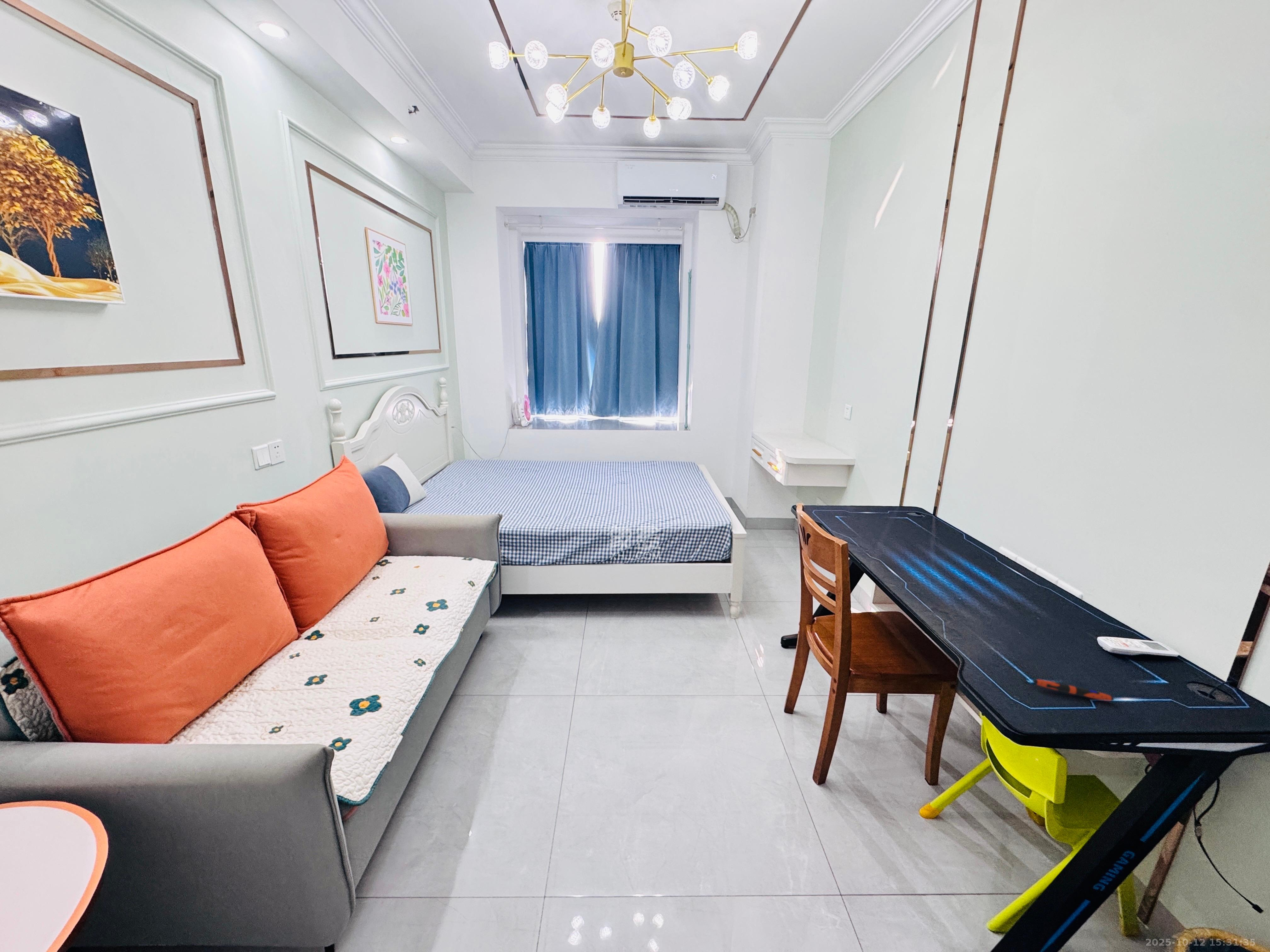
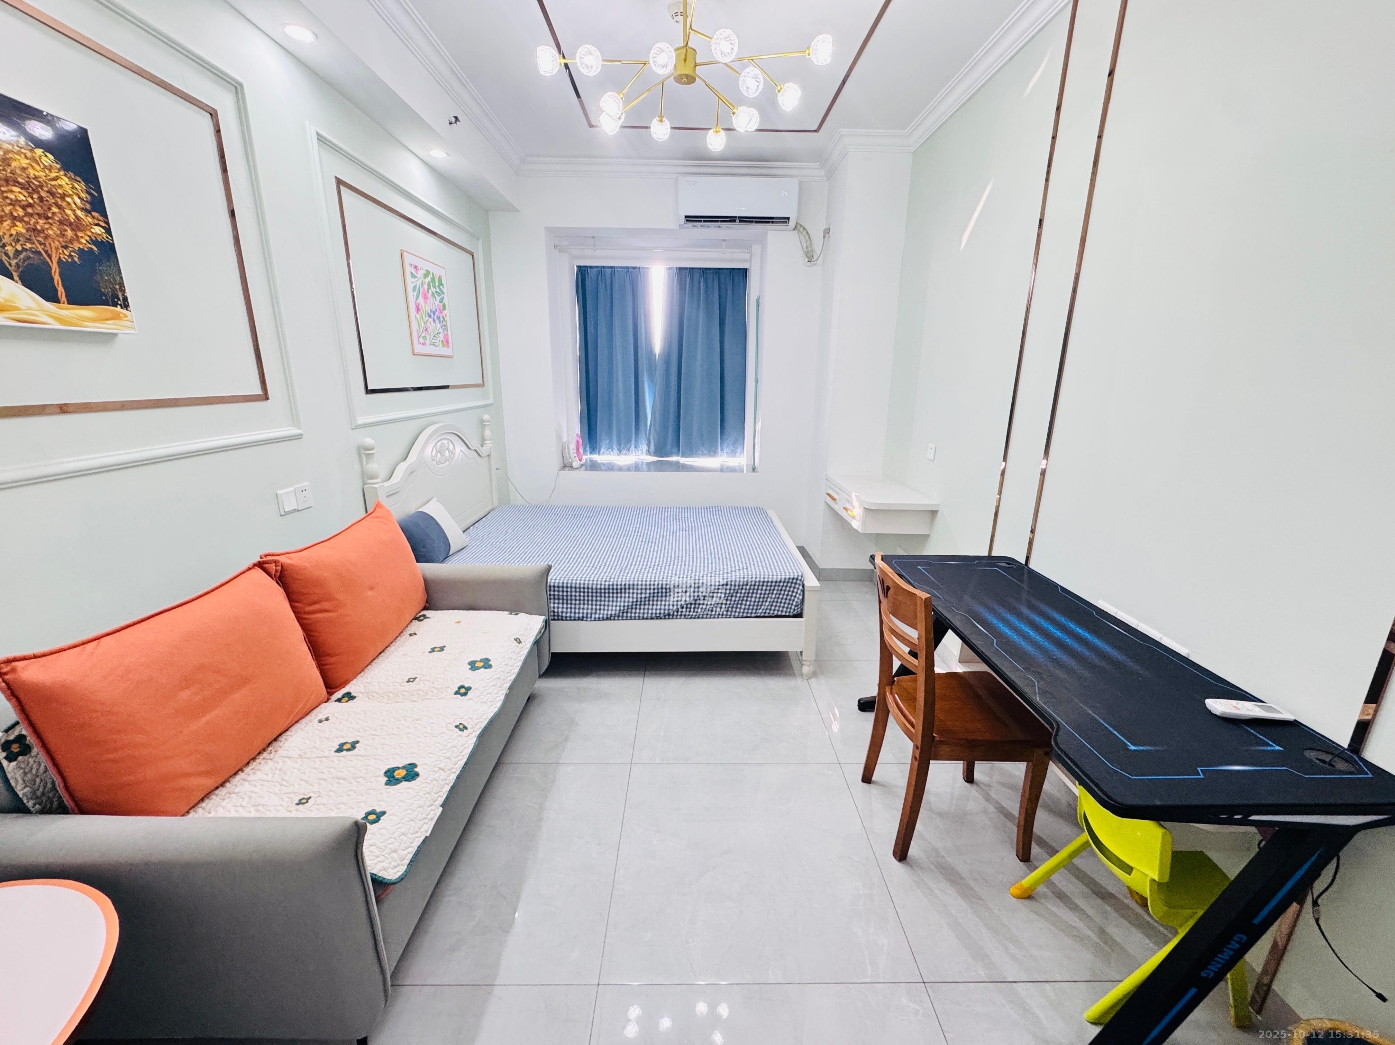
- pen (1072, 690)
